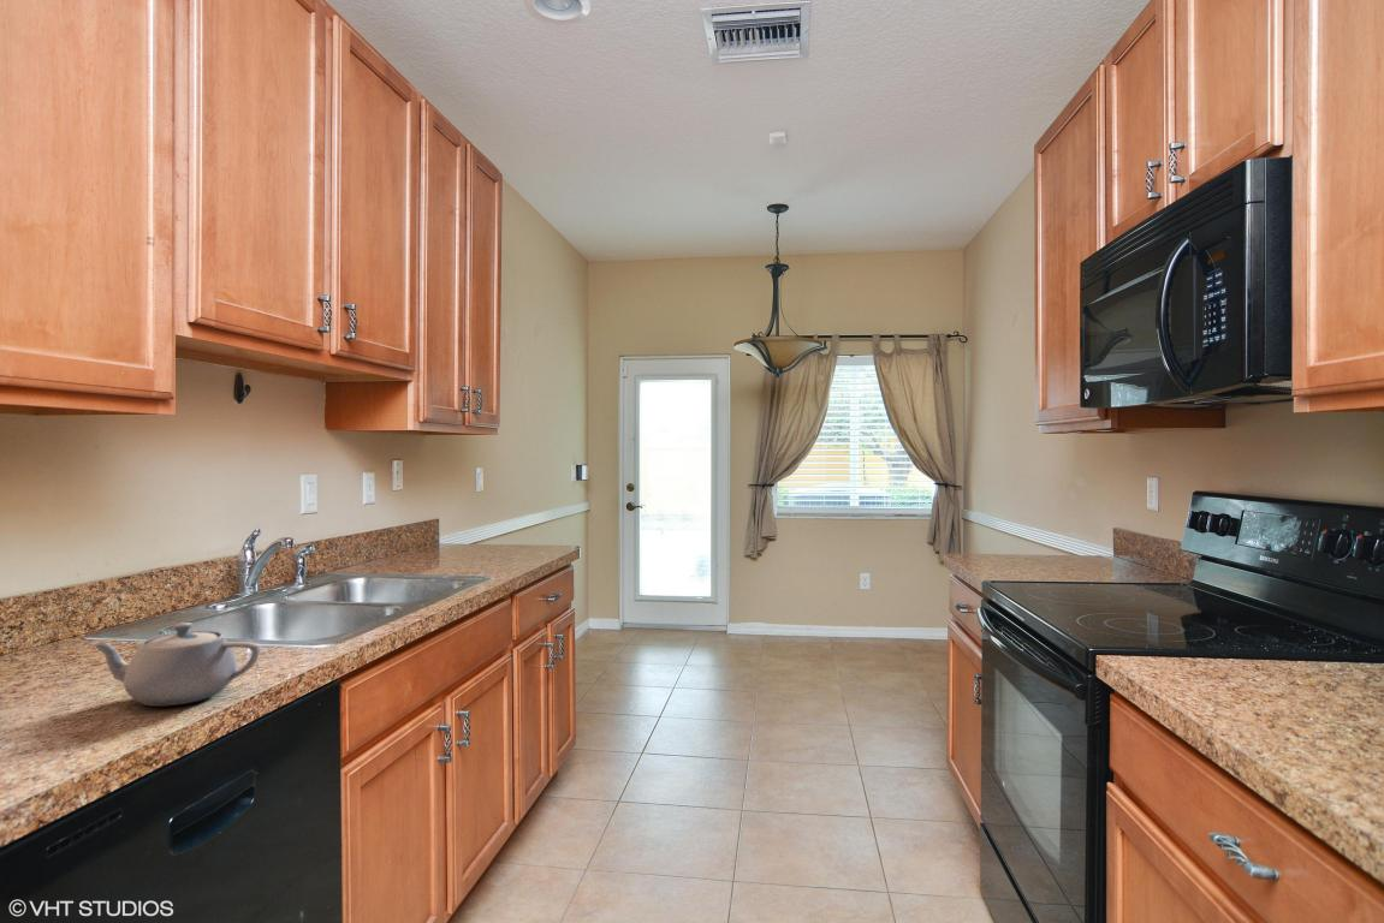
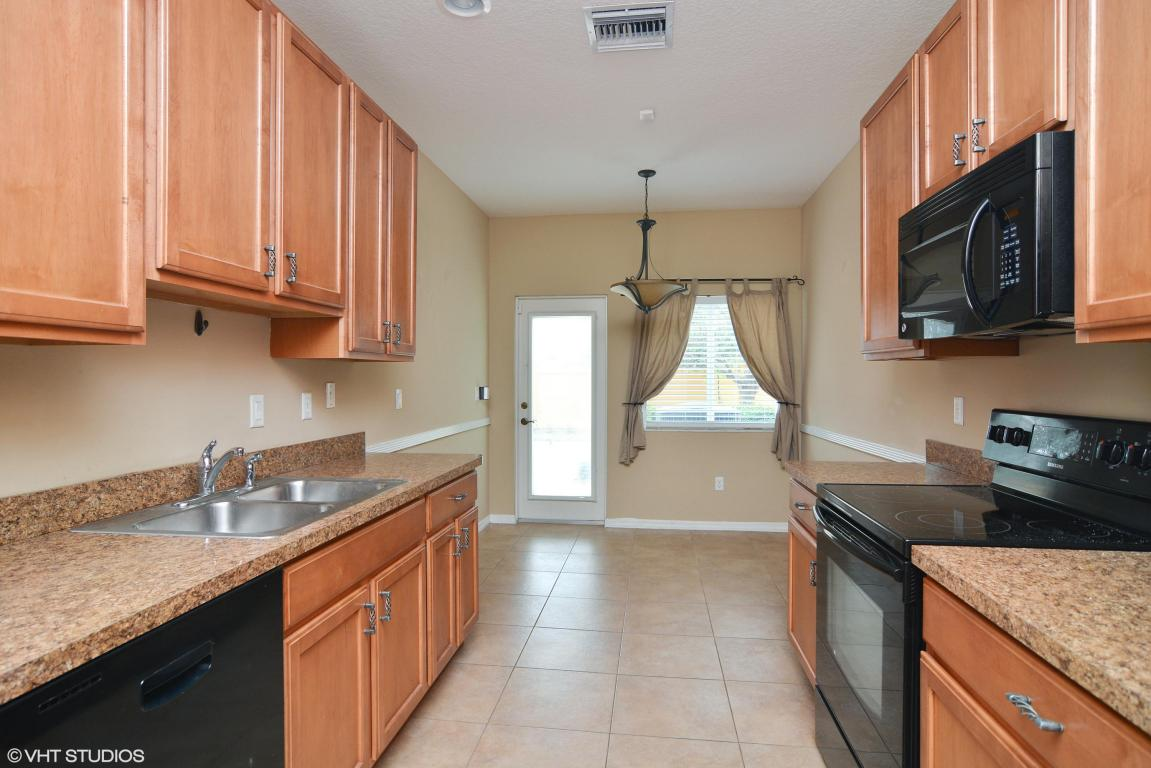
- teapot (177, 660)
